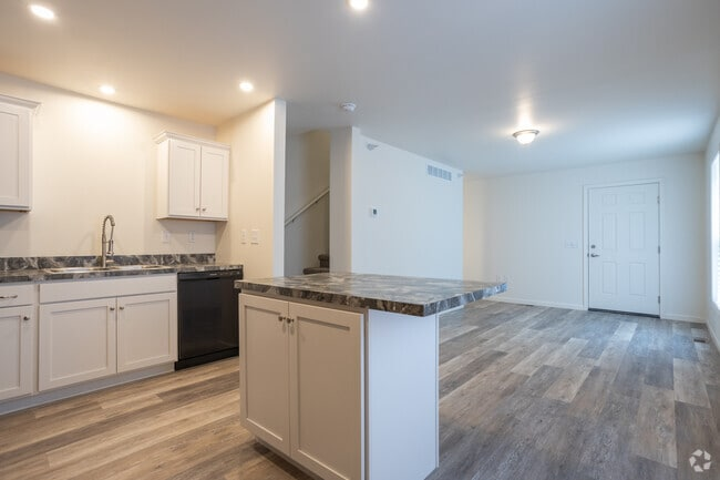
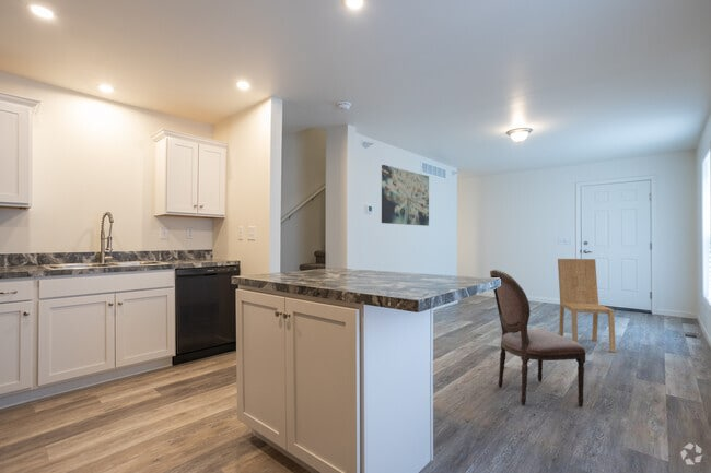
+ dining chair (584, 301)
+ wall art (407, 198)
+ dining chair (536, 332)
